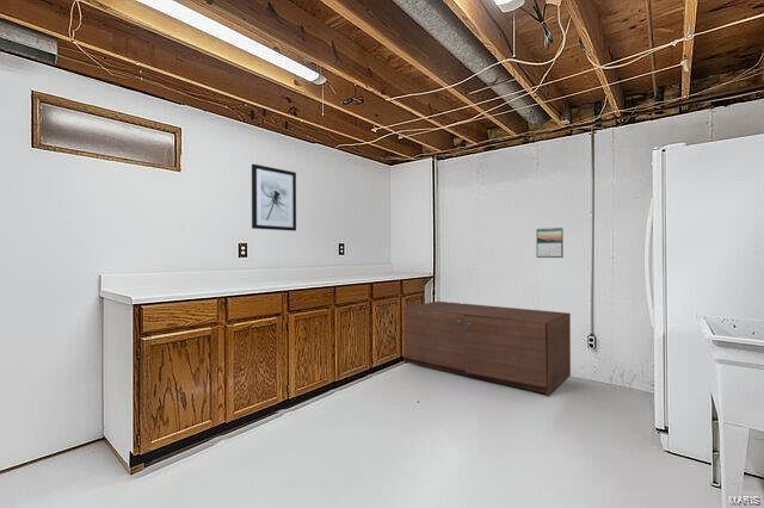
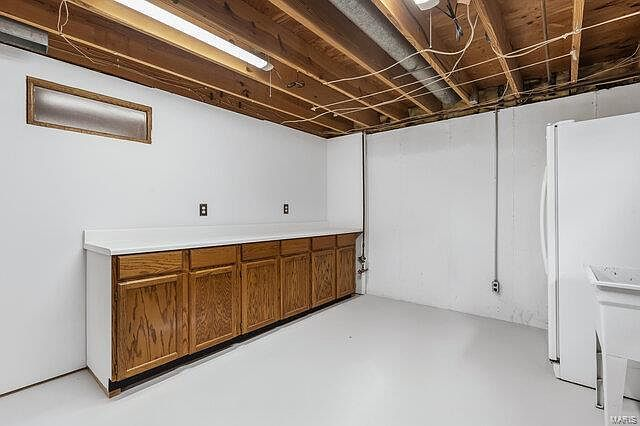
- calendar (549, 242)
- wall art (275, 199)
- storage trunk (481, 340)
